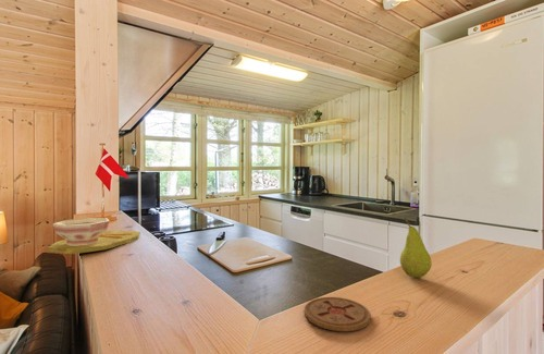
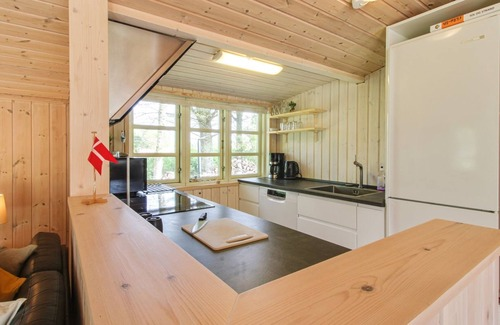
- bowl (99, 230)
- fruit (415, 247)
- coaster (336, 312)
